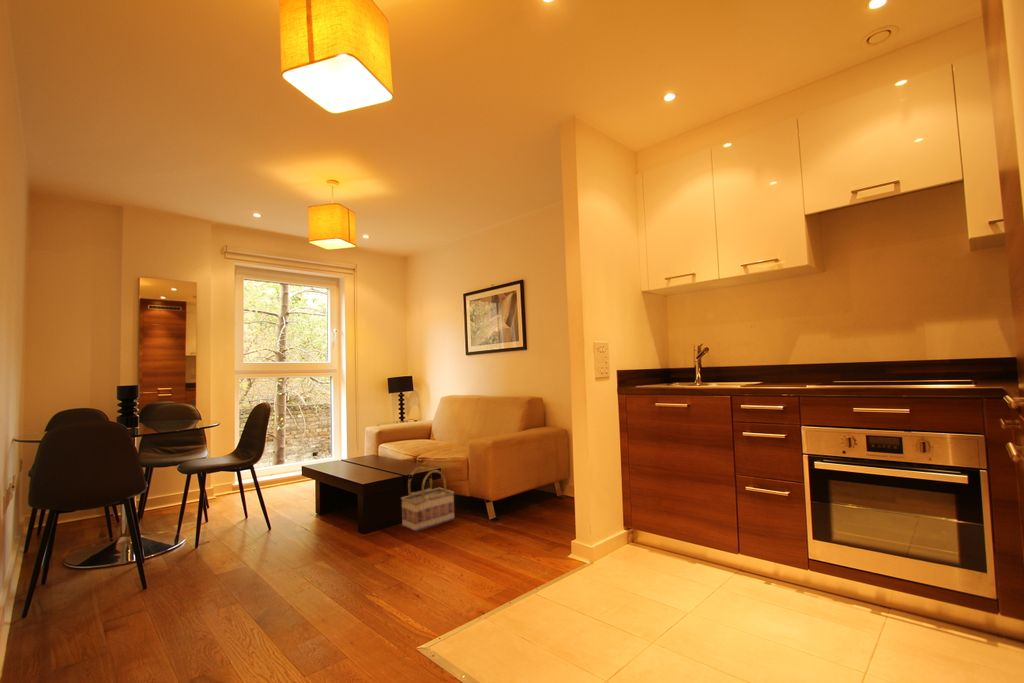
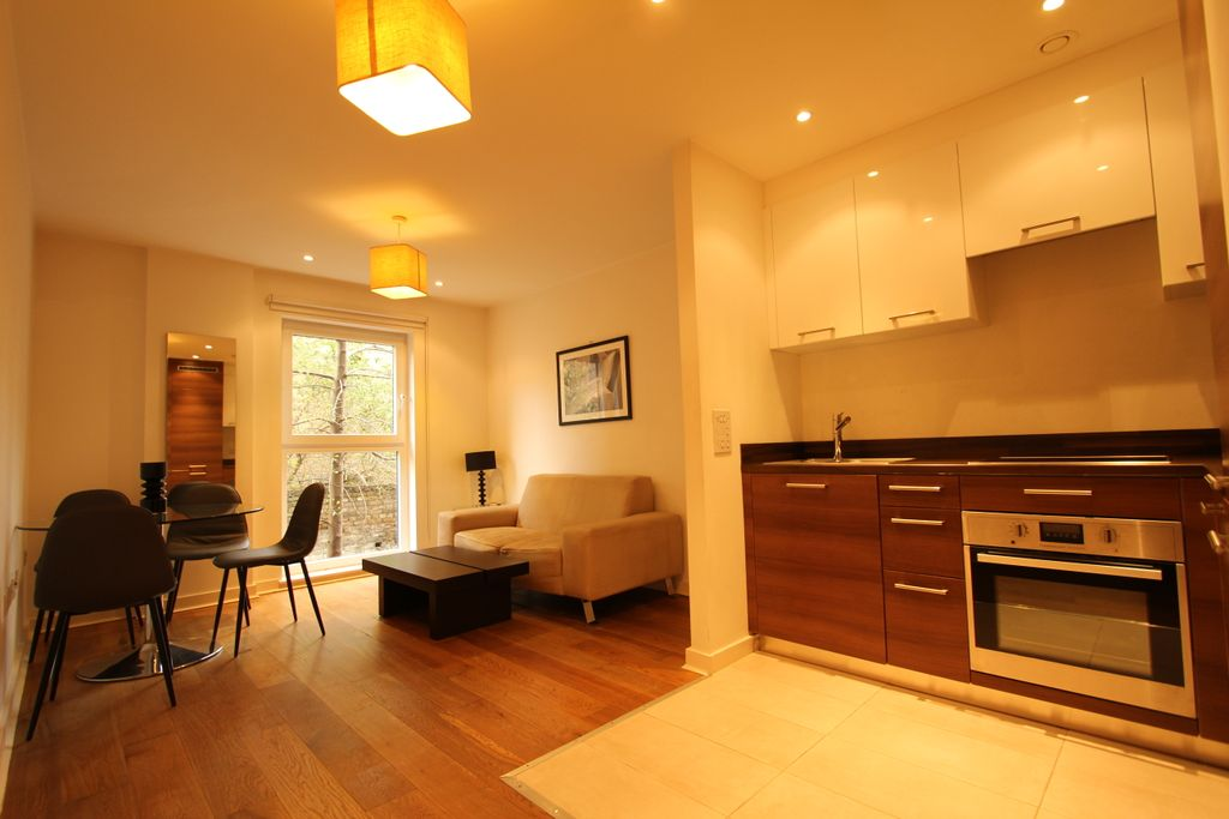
- basket (427, 495)
